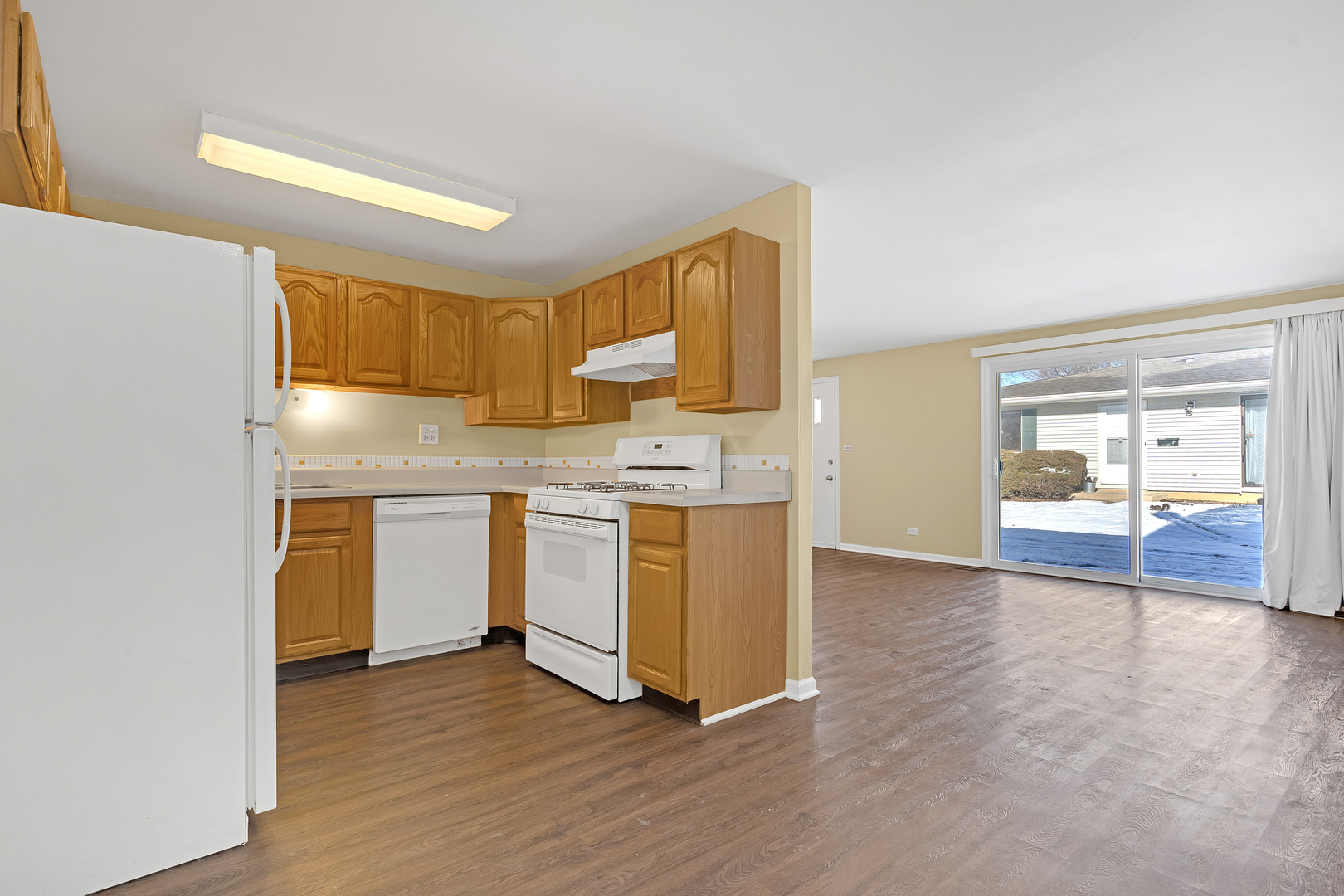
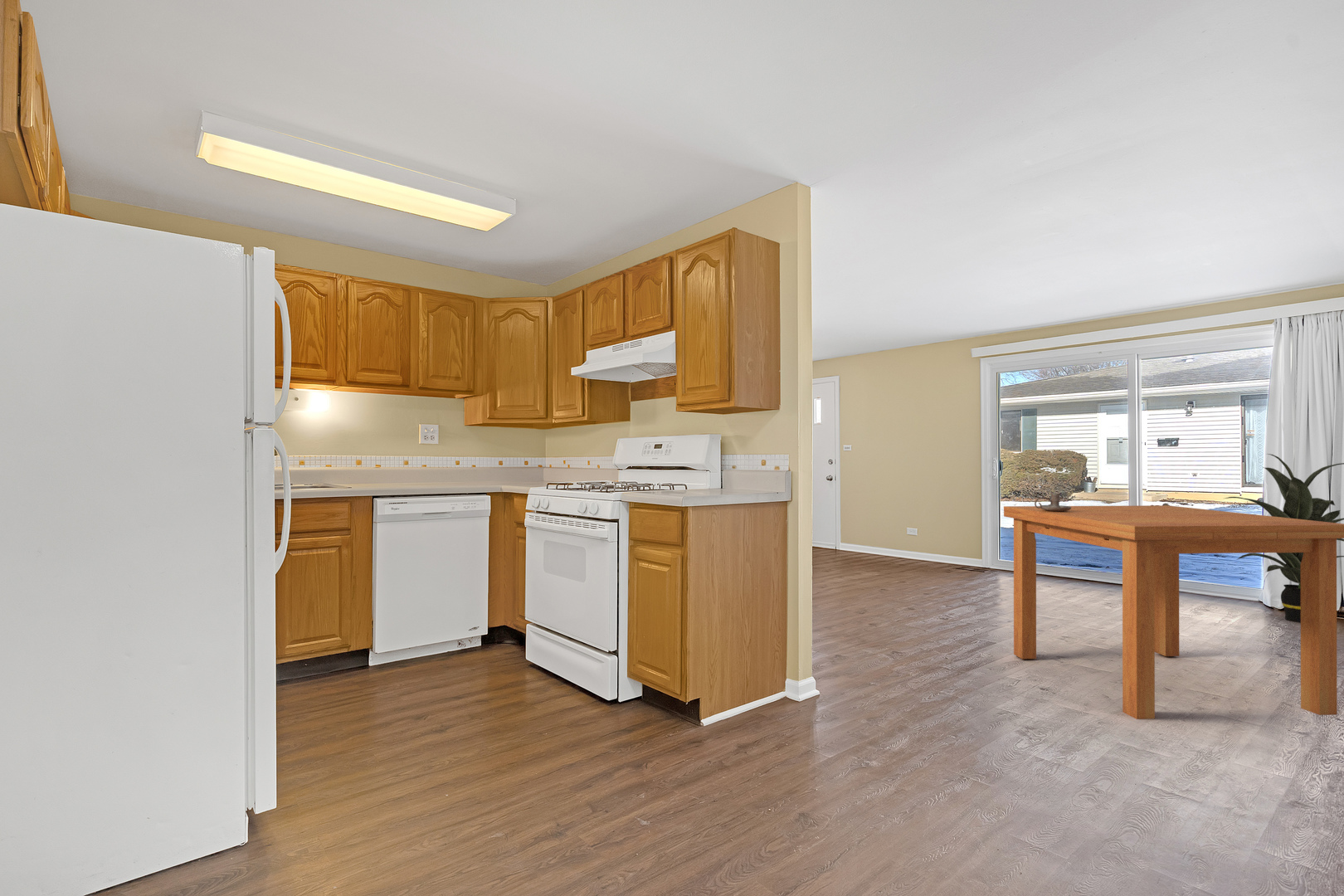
+ dining table (1154, 597)
+ candle holder (1052, 501)
+ indoor plant (1291, 553)
